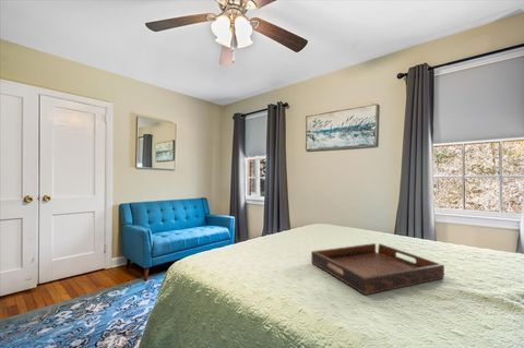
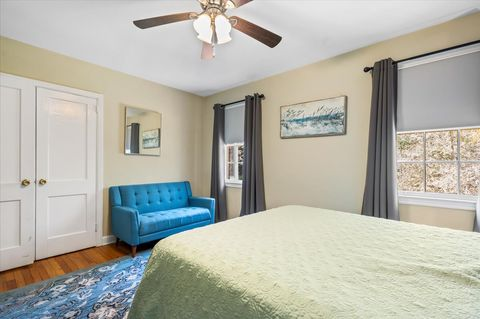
- serving tray (372, 263)
